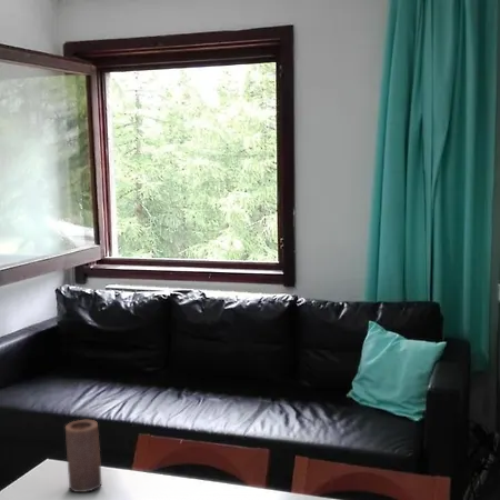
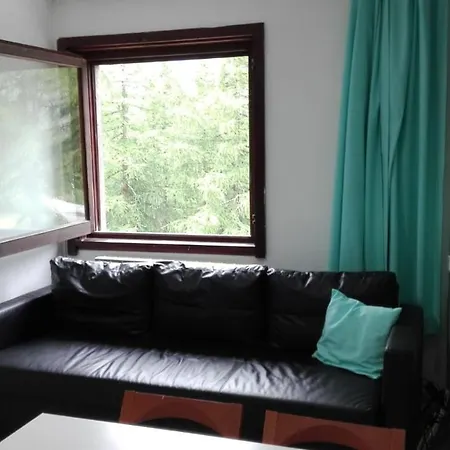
- candle (83, 456)
